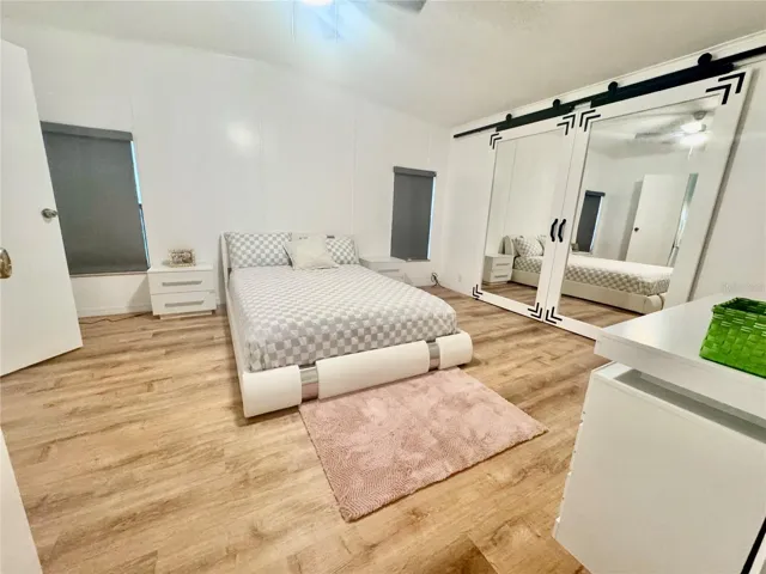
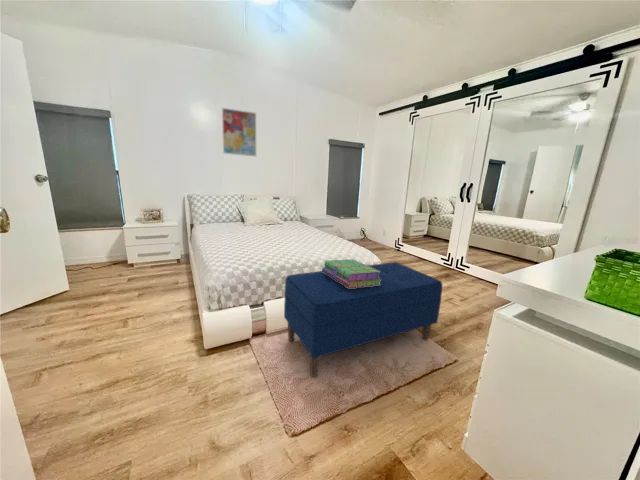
+ wall art (239, 133)
+ stack of books (350, 273)
+ bench (362, 309)
